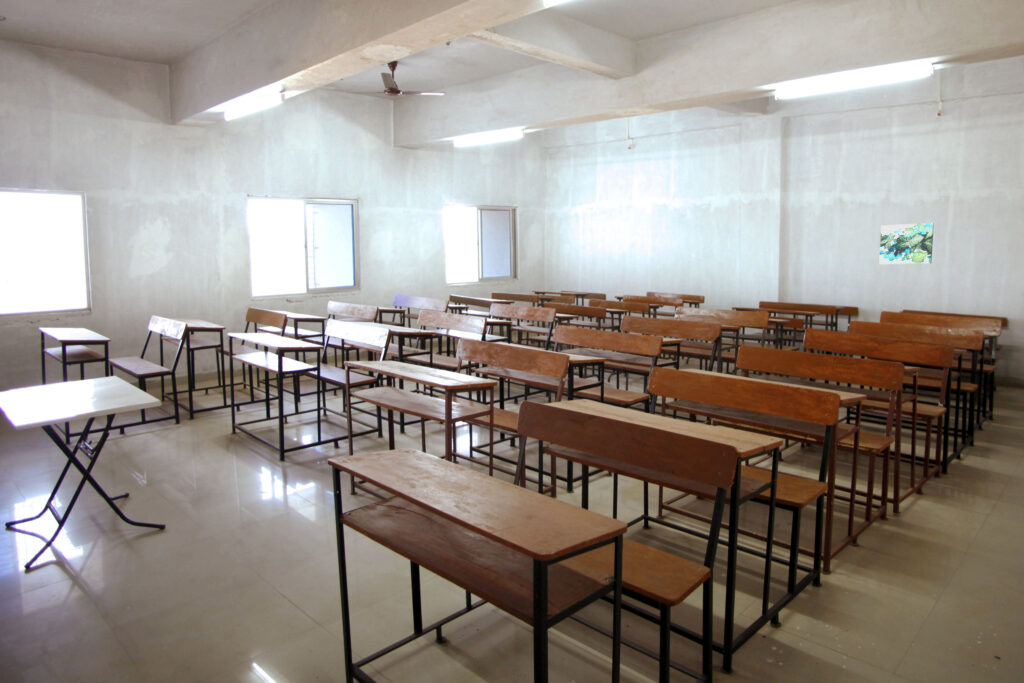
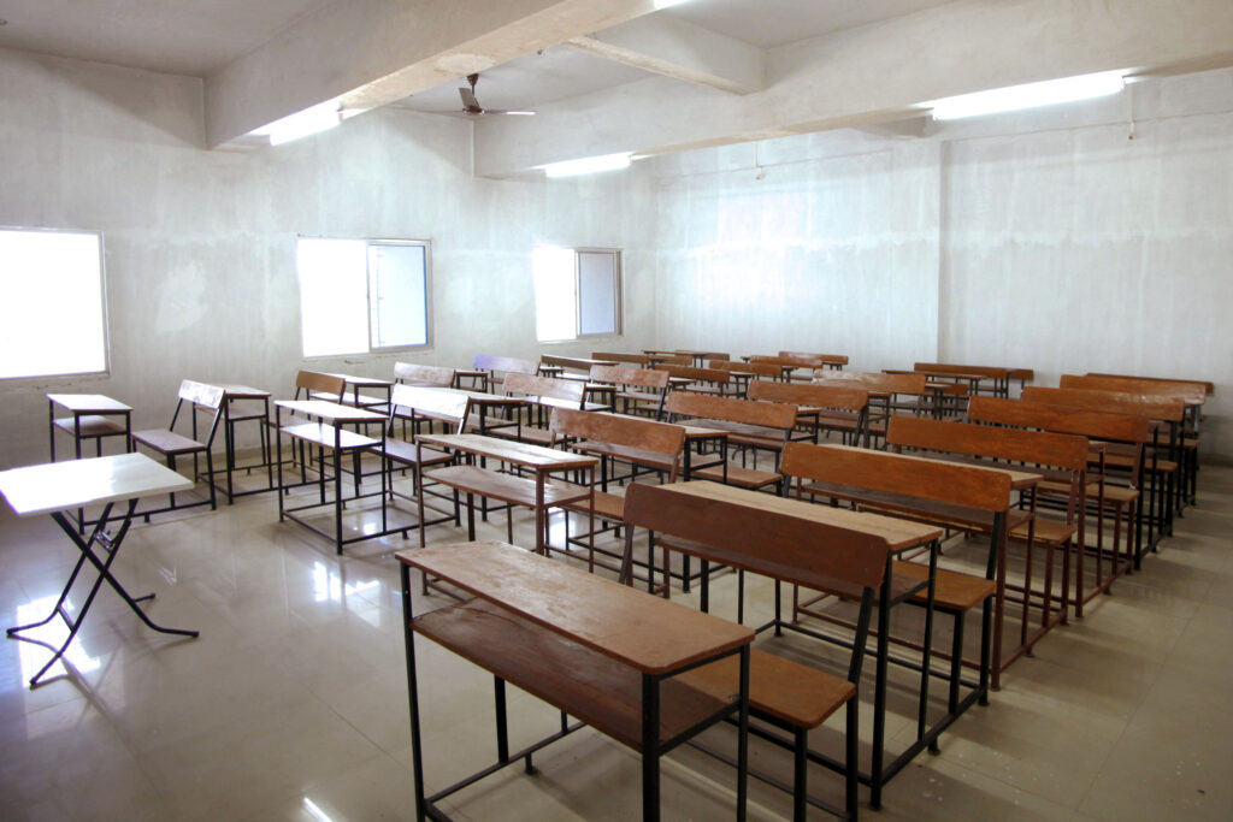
- wall art (905, 244)
